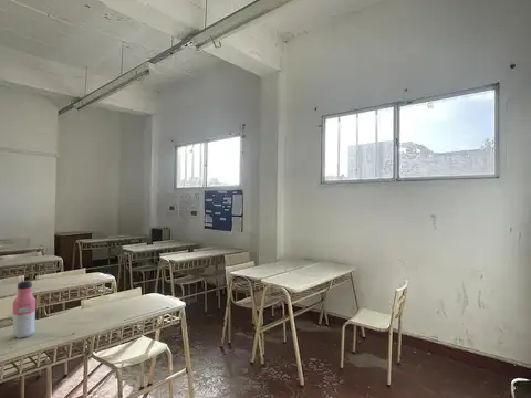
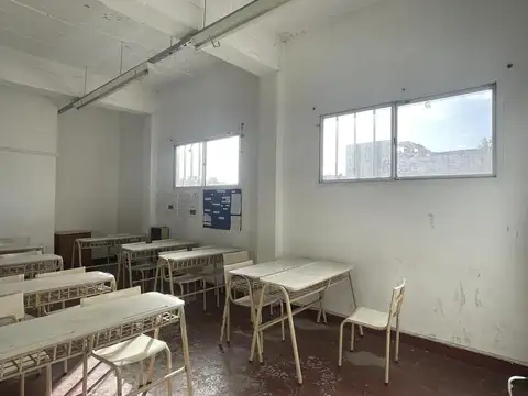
- water bottle (24, 308)
